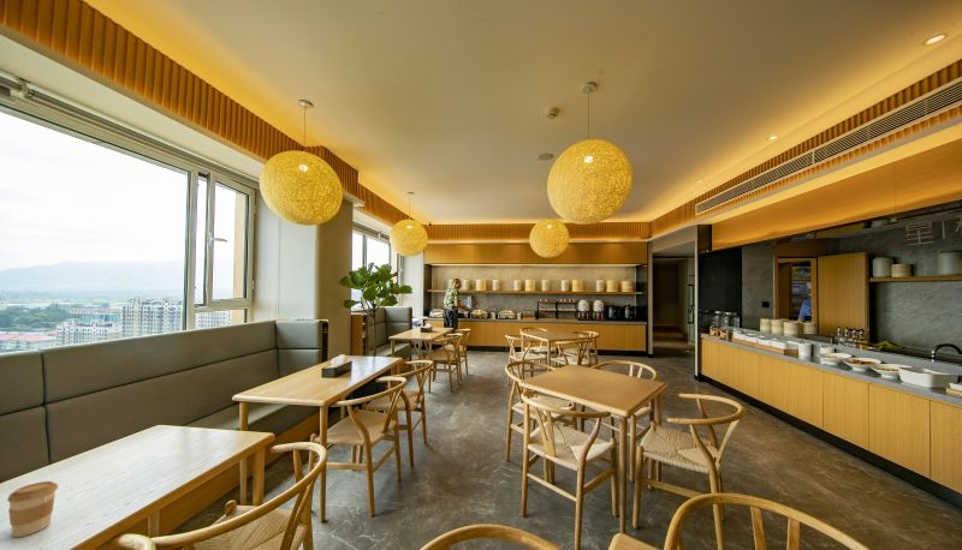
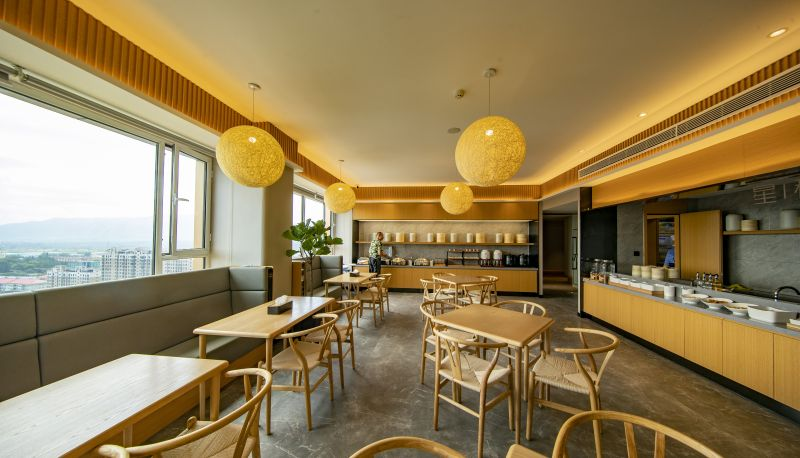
- coffee cup (32, 507)
